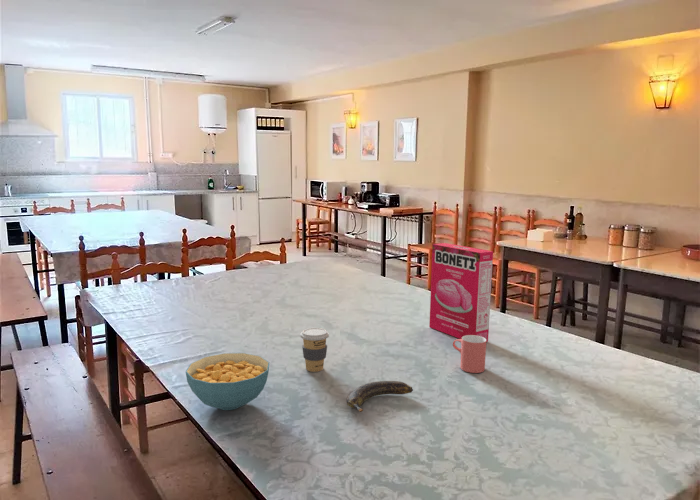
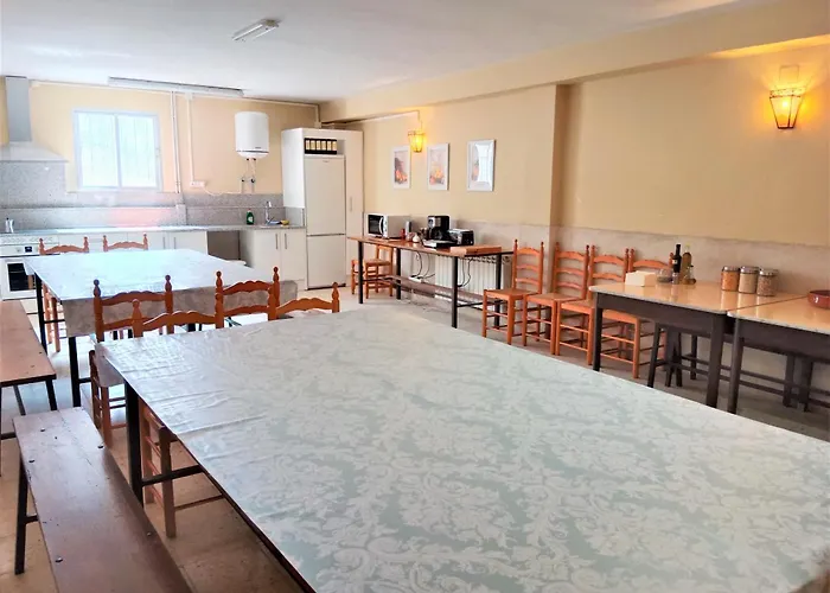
- cereal box (459, 291)
- cereal bowl (229, 385)
- banana (374, 394)
- cup (468, 352)
- coffee cup (314, 350)
